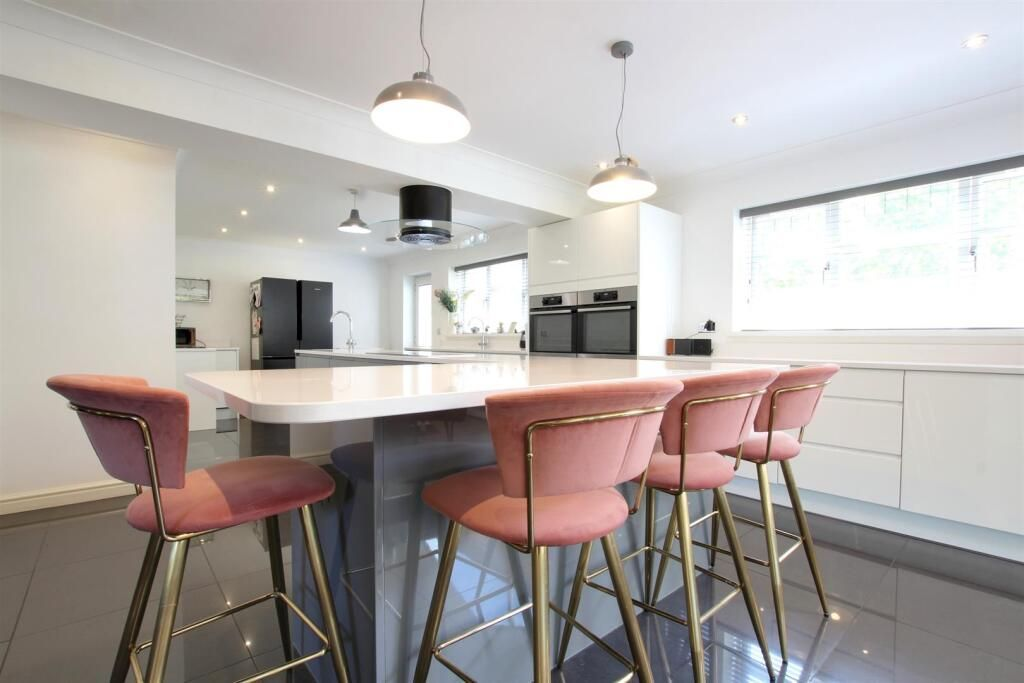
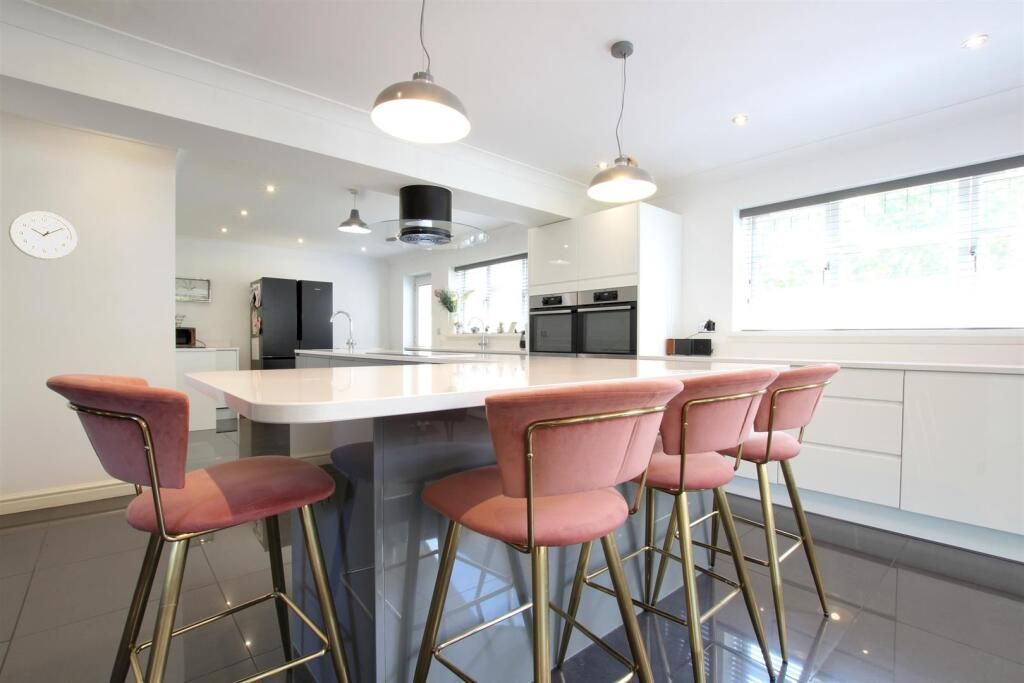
+ wall clock (44, 235)
